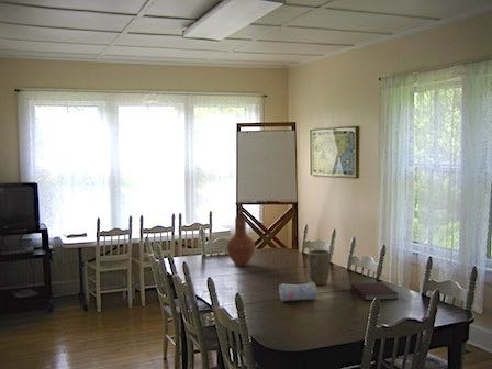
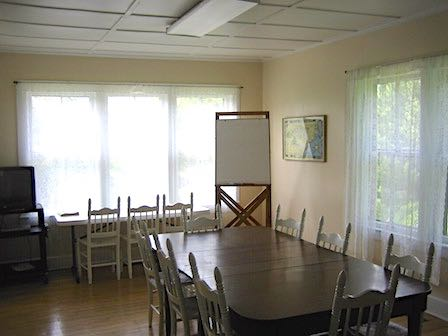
- notebook (373, 291)
- vase (241, 241)
- pencil case (298, 291)
- plant pot (318, 267)
